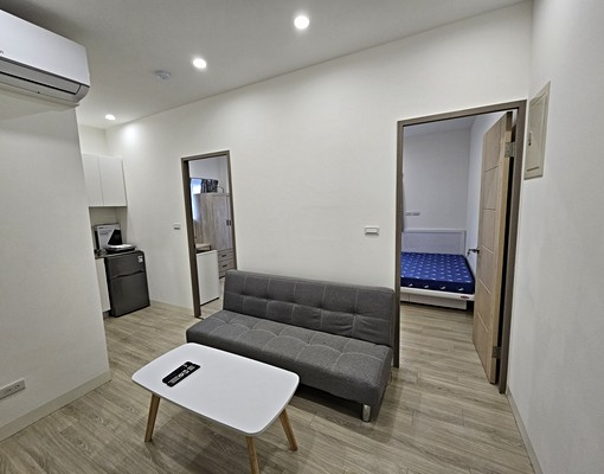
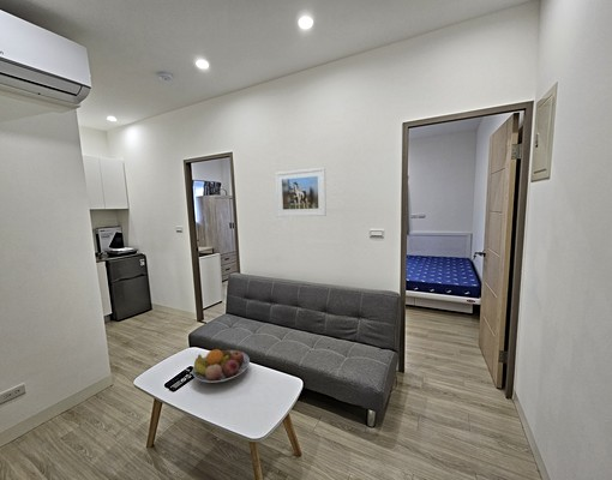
+ fruit bowl (221, 362)
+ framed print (299, 193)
